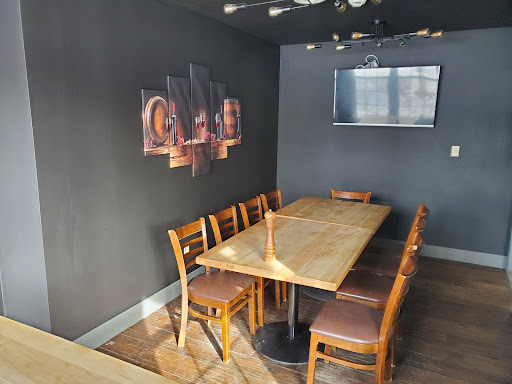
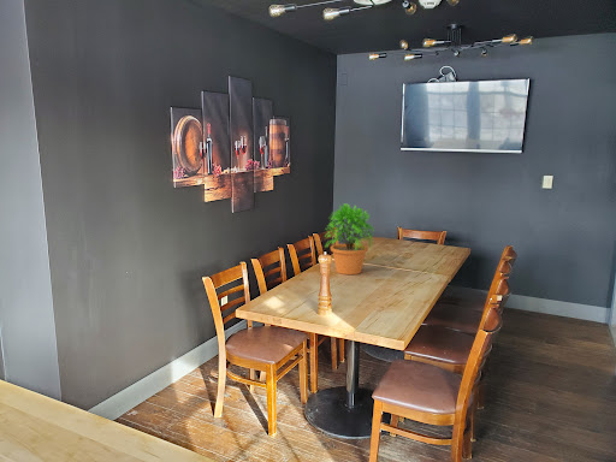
+ potted plant (350, 237)
